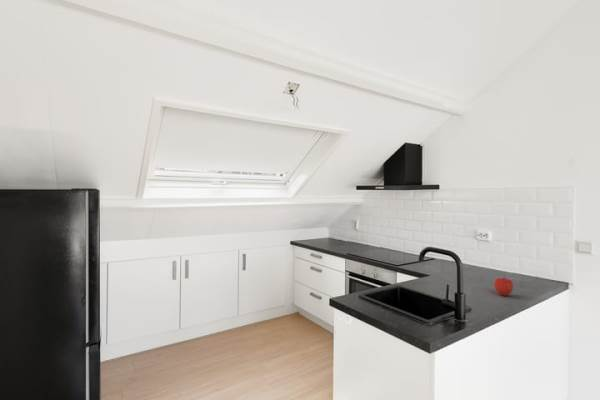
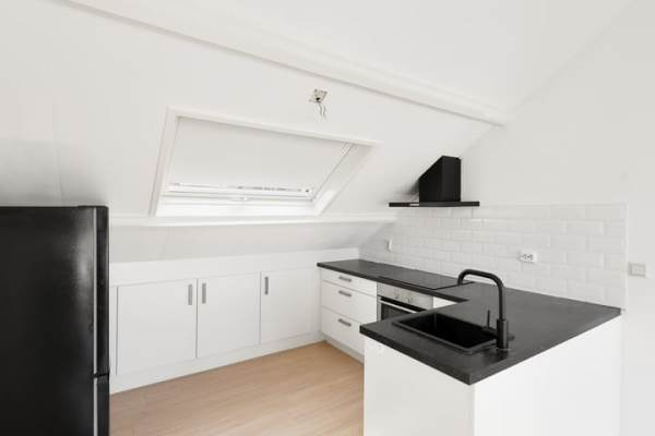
- fruit (503, 286)
